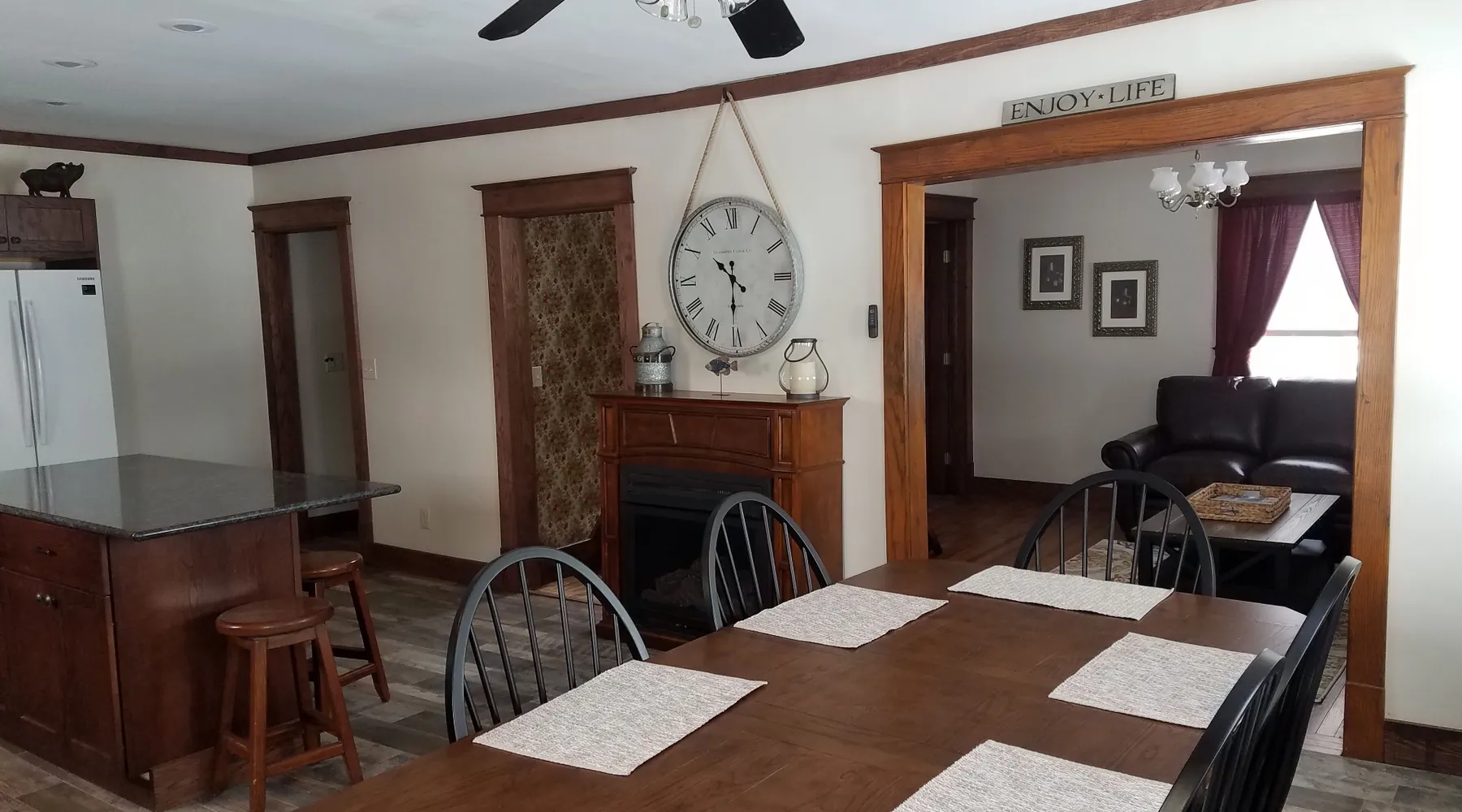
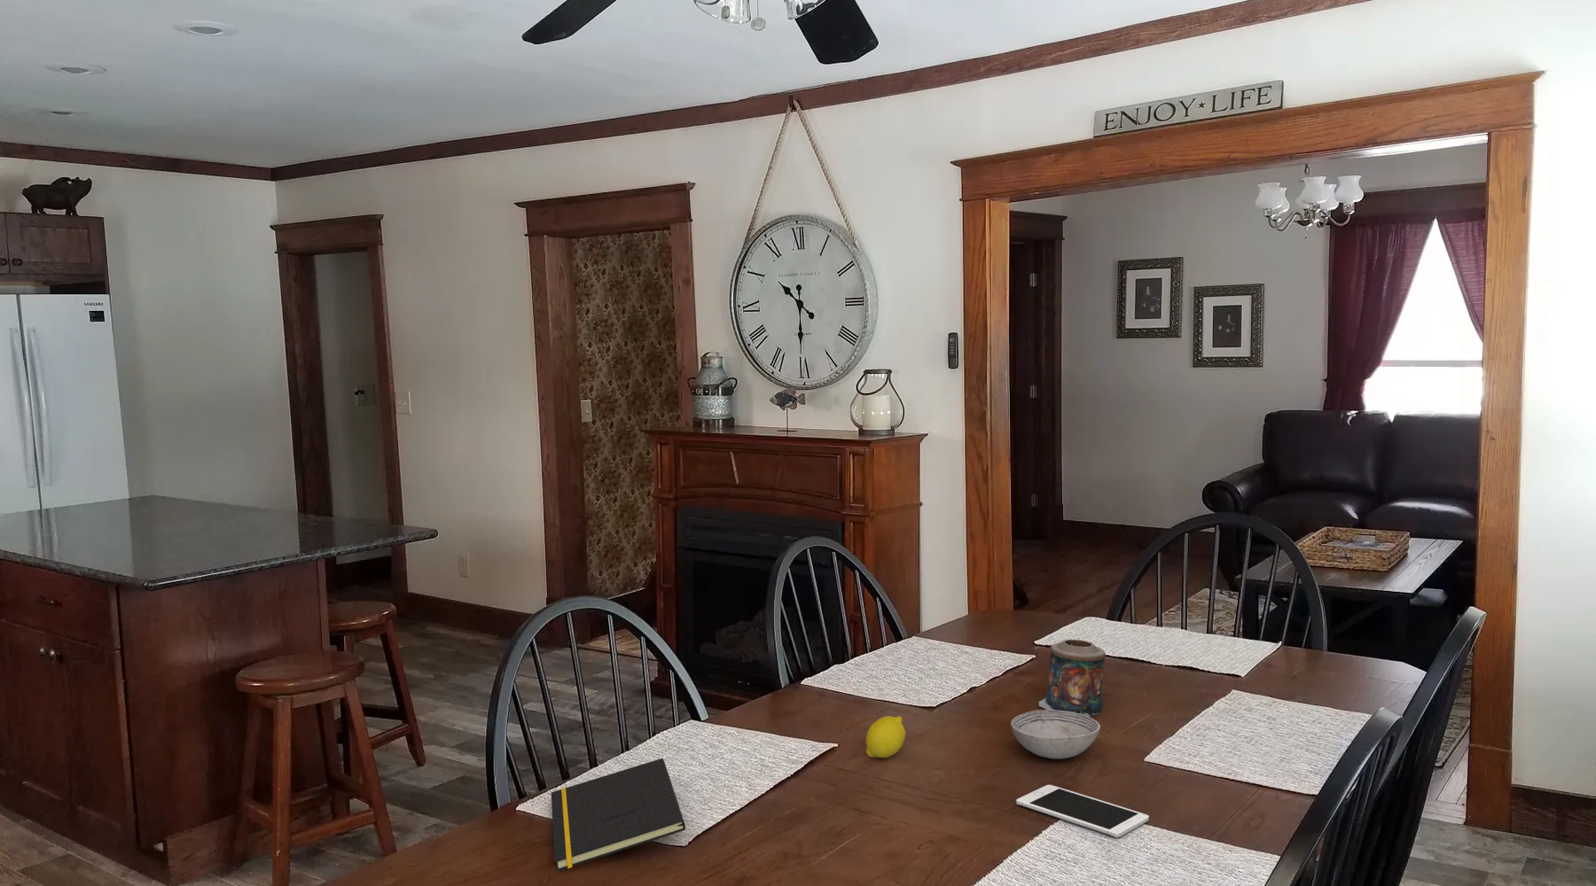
+ cell phone (1081, 809)
+ notepad (614, 810)
+ fruit (885, 737)
+ candle (1072, 677)
+ bowl (1056, 738)
